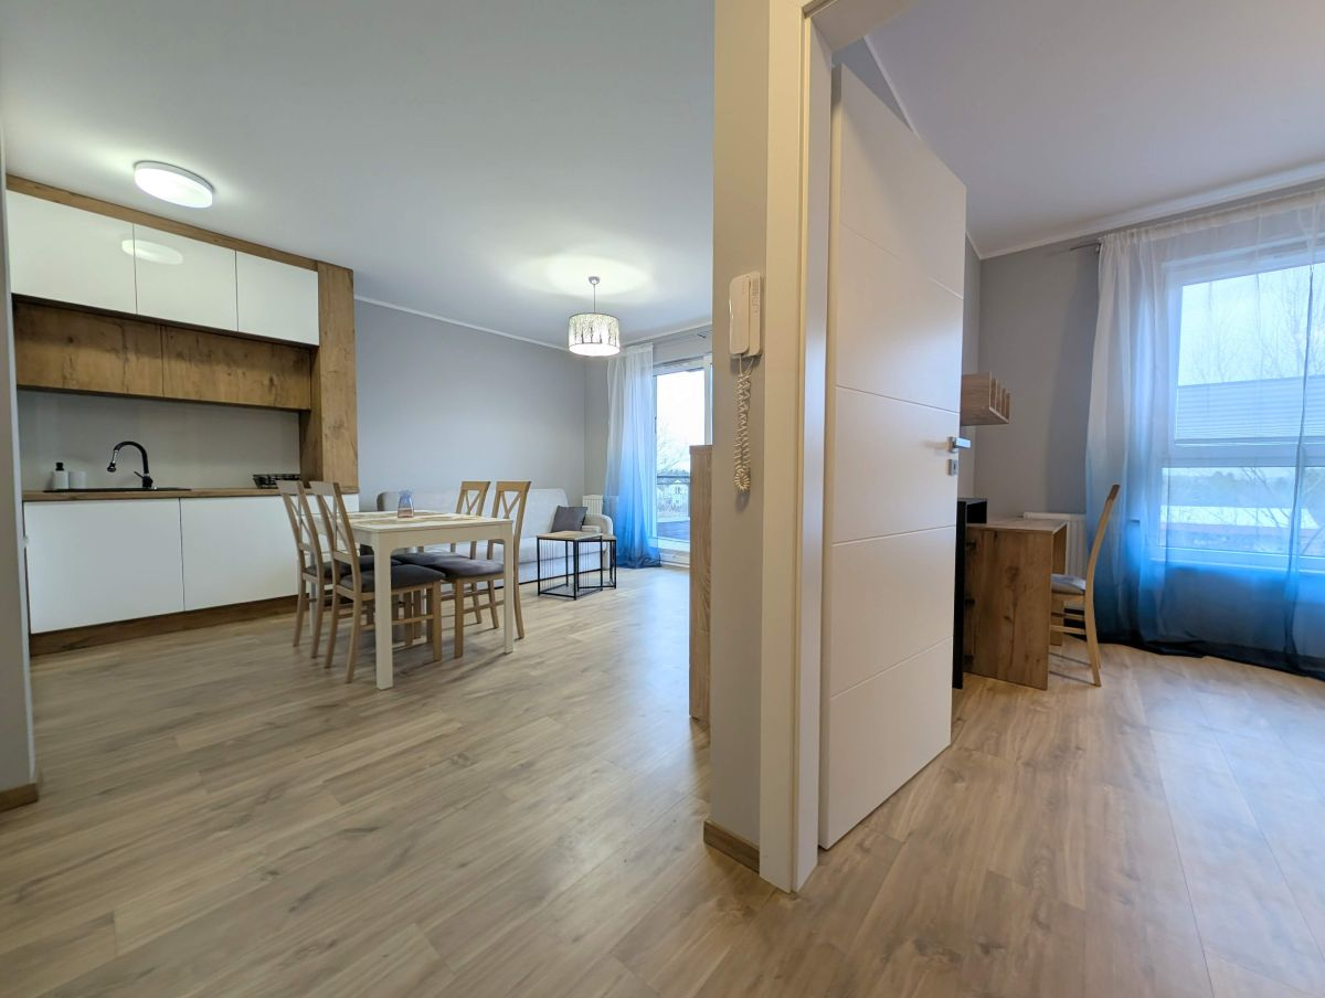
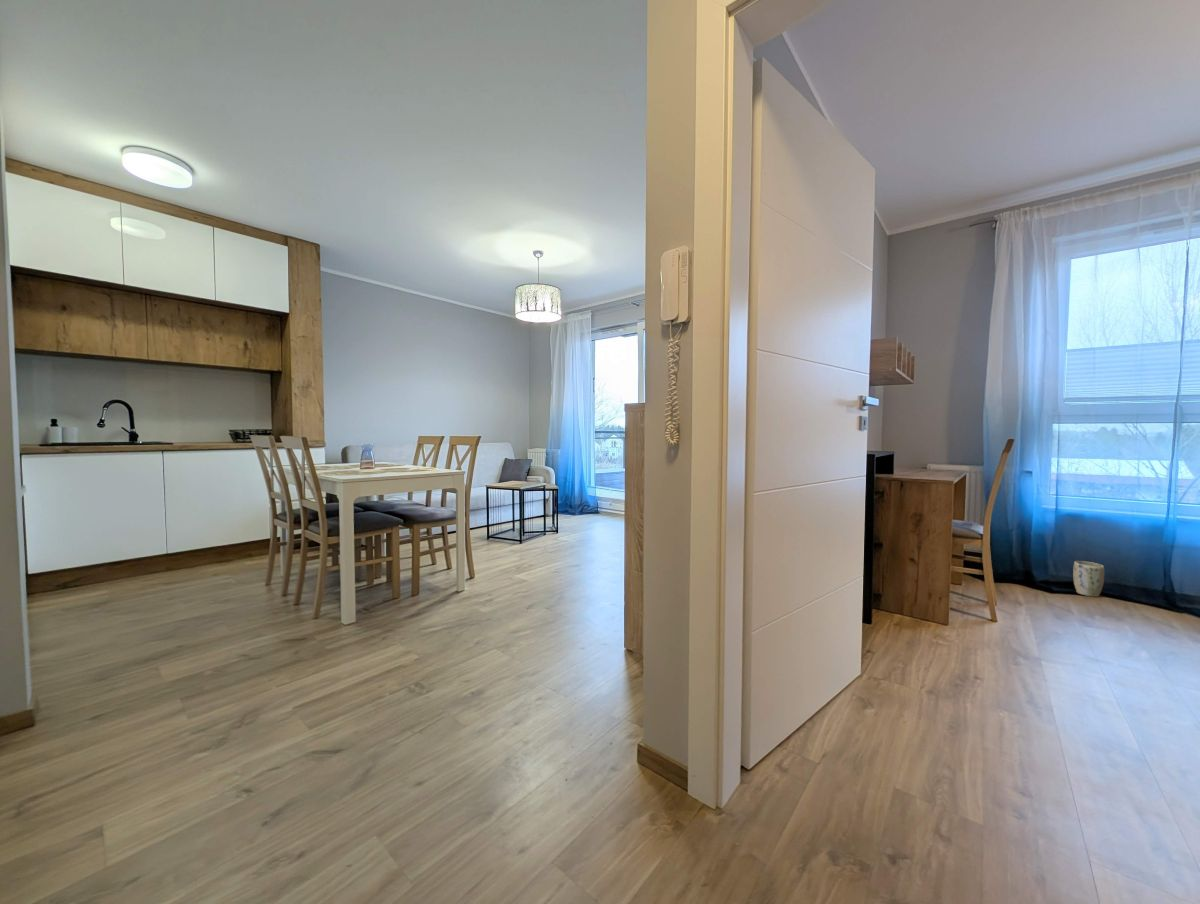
+ plant pot (1088, 579)
